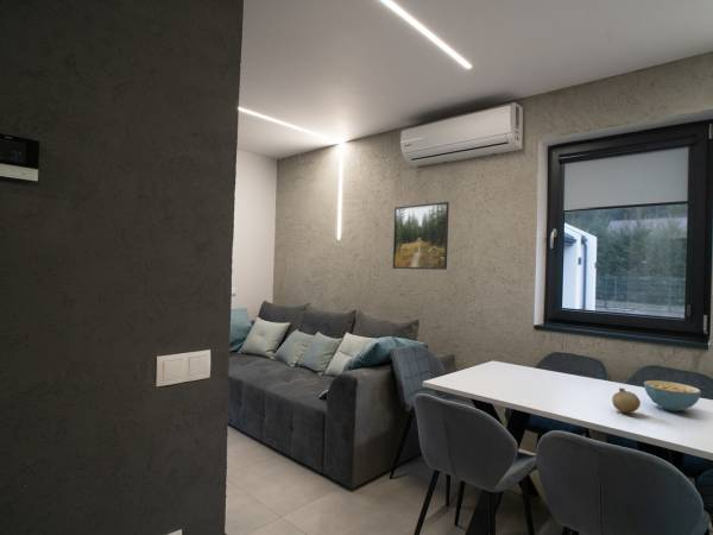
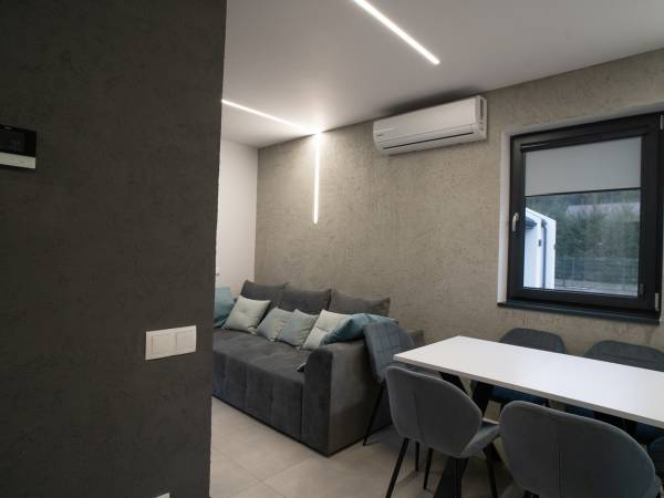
- fruit (625, 399)
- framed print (419, 237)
- cereal bowl (670, 397)
